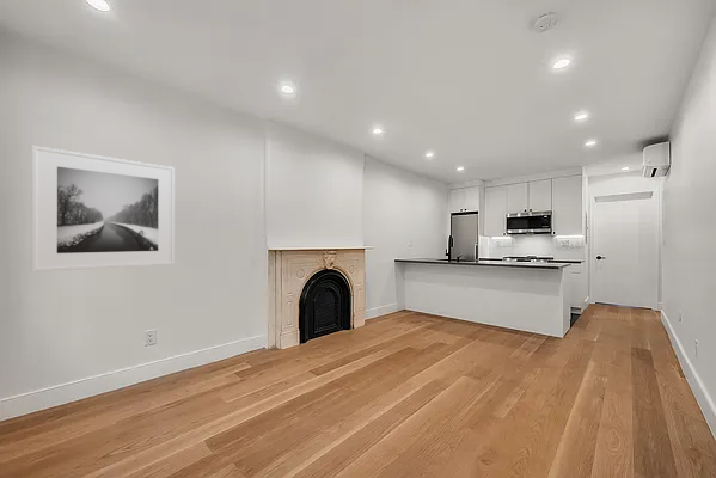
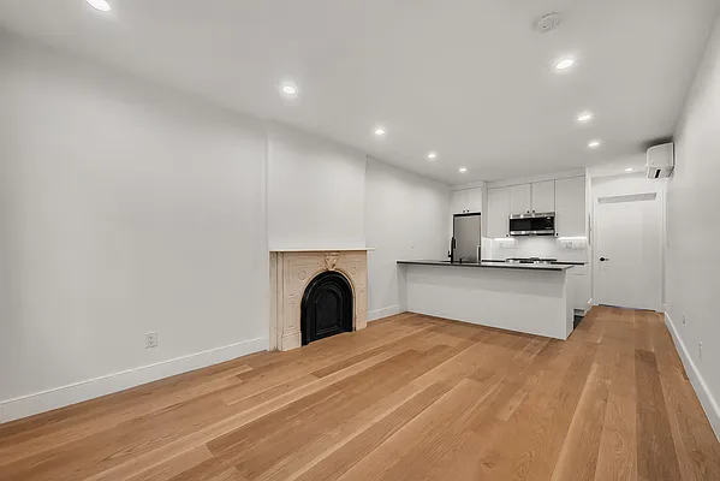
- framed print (112, 213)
